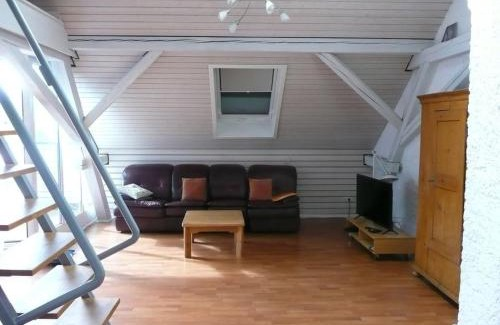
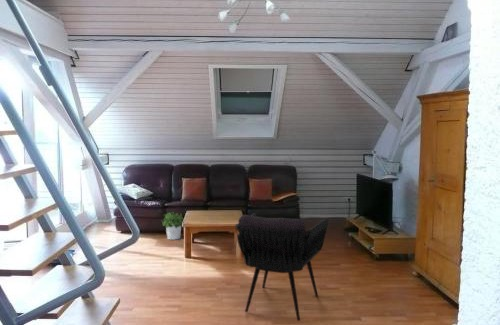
+ potted plant (172, 225)
+ armchair (279, 259)
